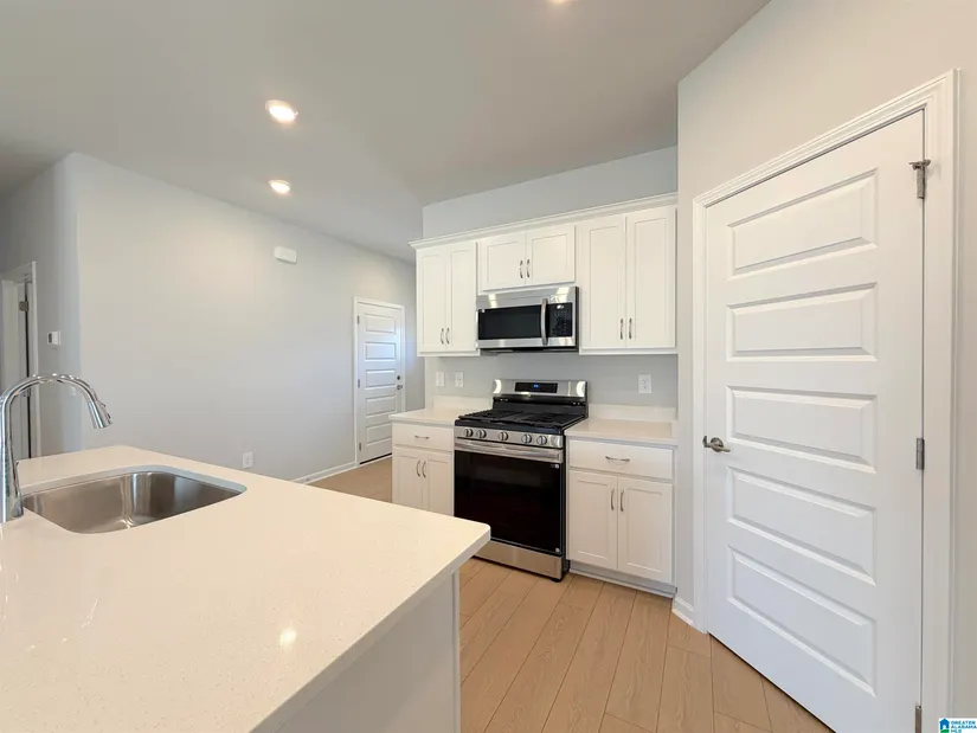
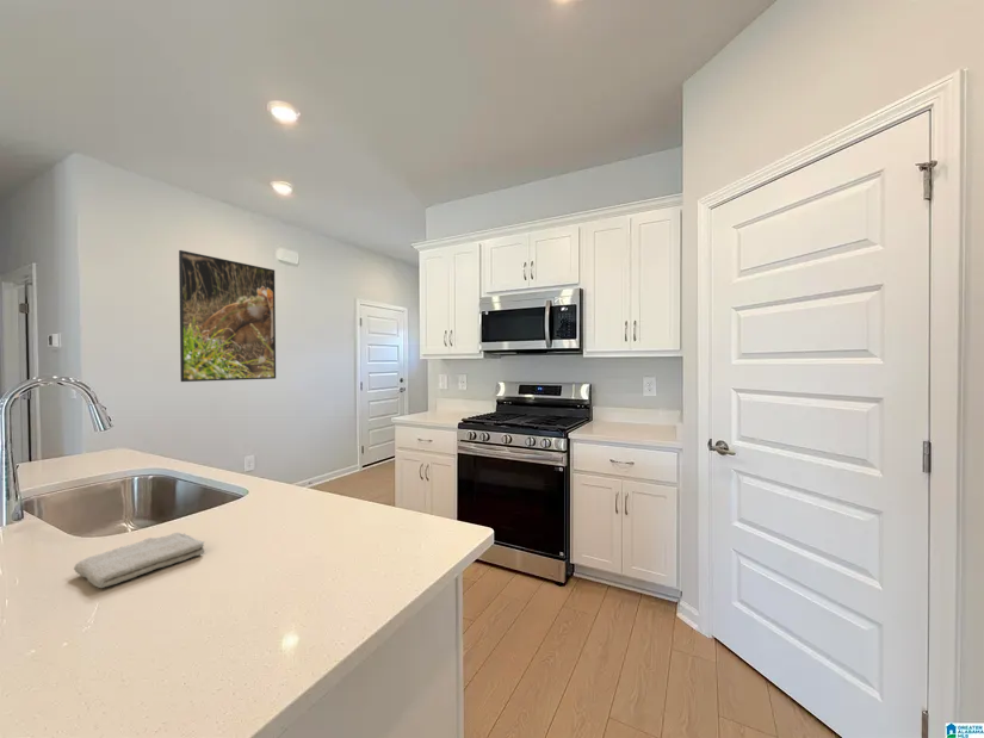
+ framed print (231, 320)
+ washcloth (144, 556)
